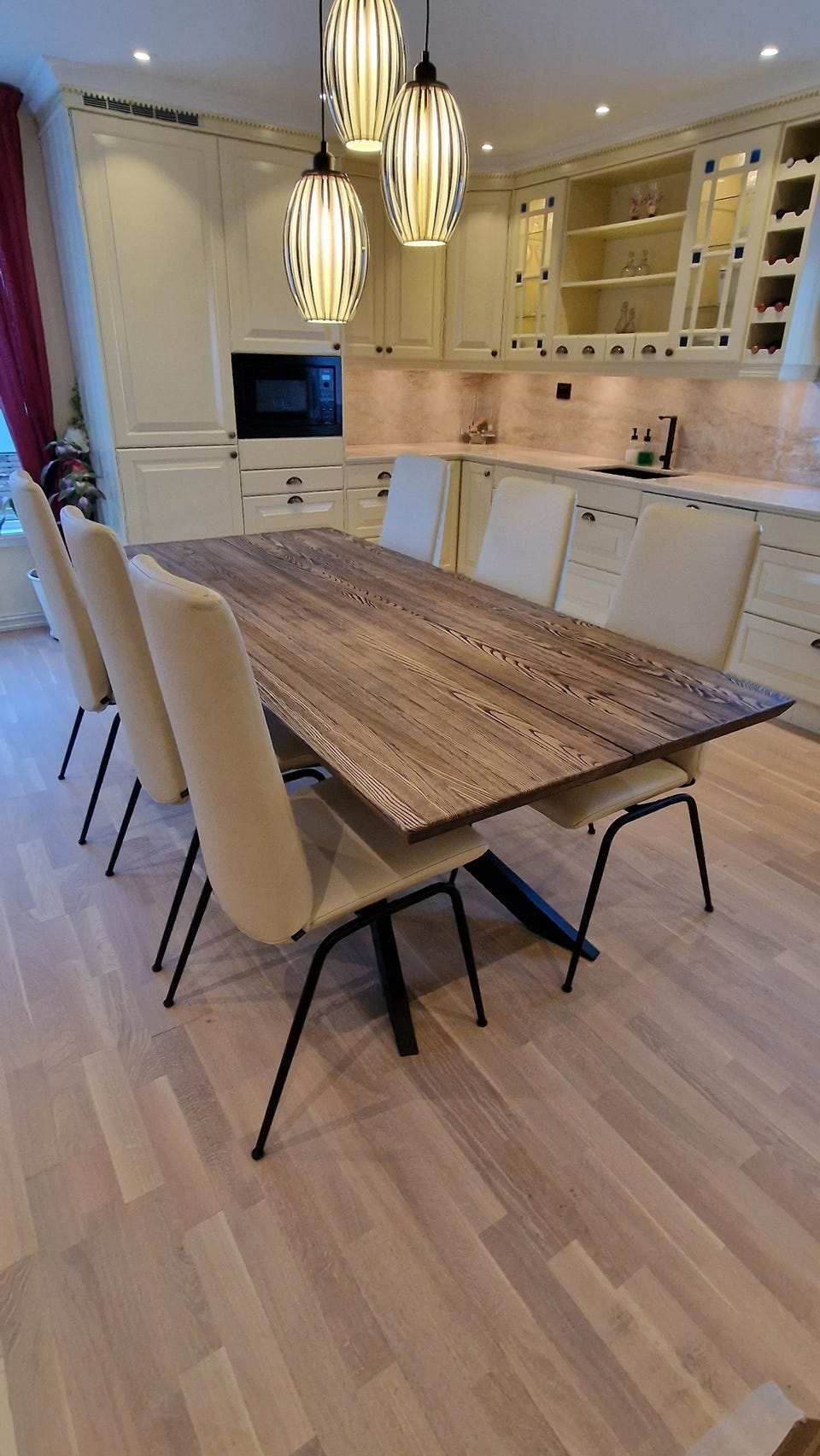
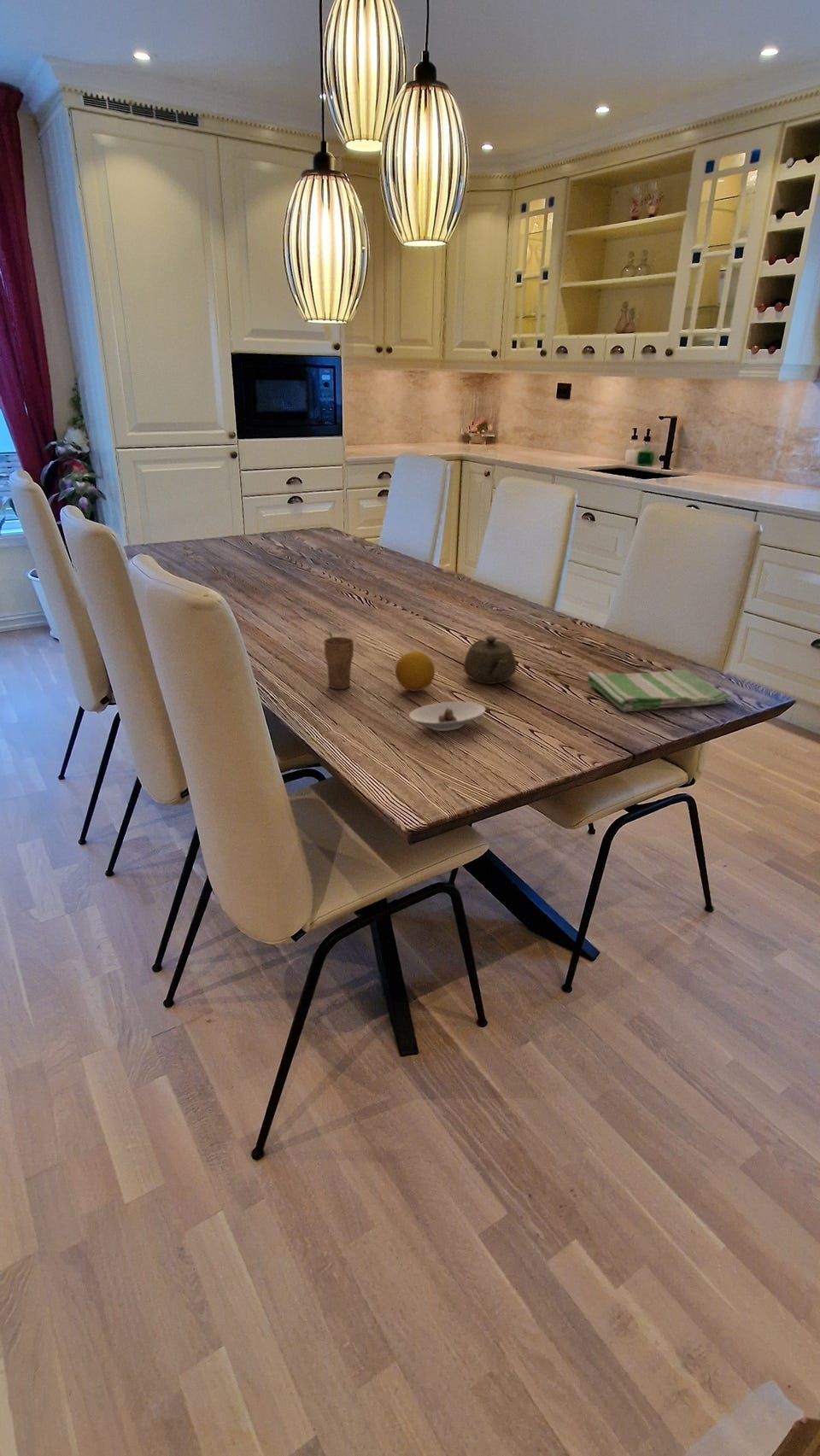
+ dish towel (654, 687)
+ cup (338, 658)
+ fruit (415, 671)
+ teapot (491, 658)
+ saucer (448, 716)
